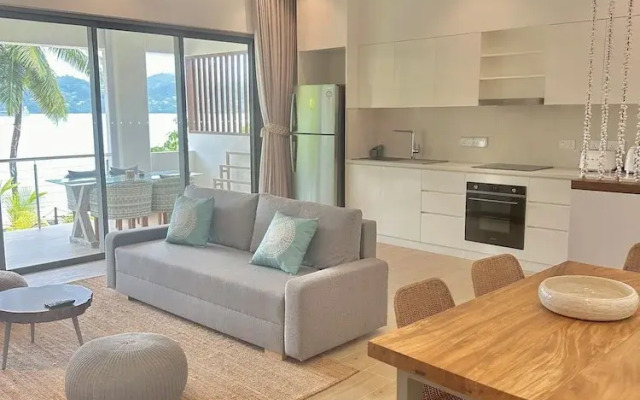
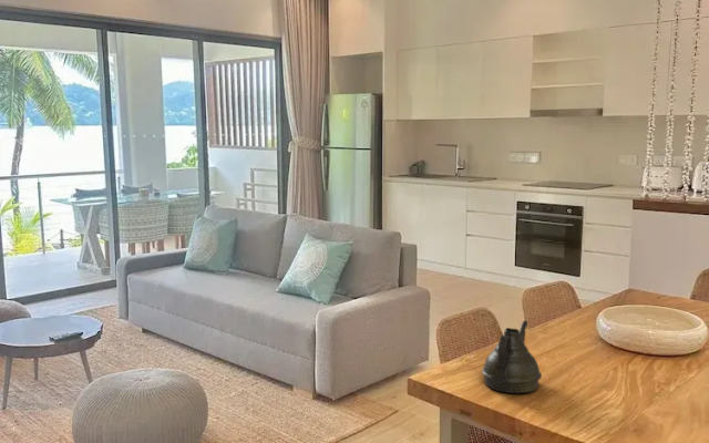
+ teapot (515, 353)
